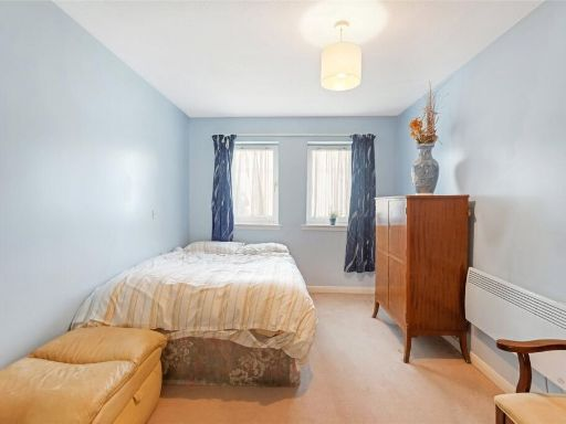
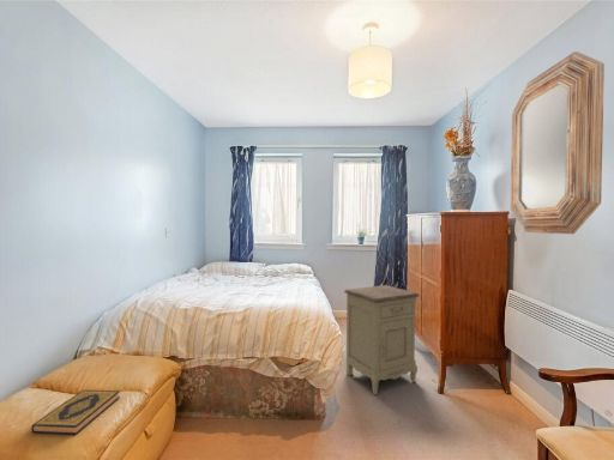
+ nightstand (383, 335)
+ hardback book (79, 410)
+ home mirror (544, 151)
